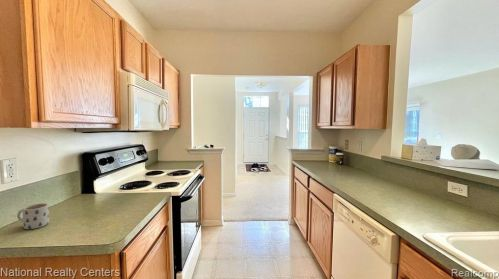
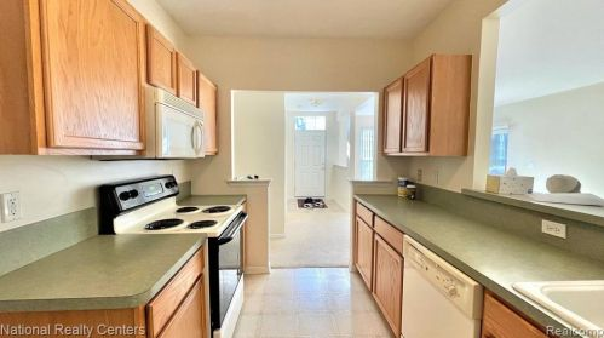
- mug (32, 216)
